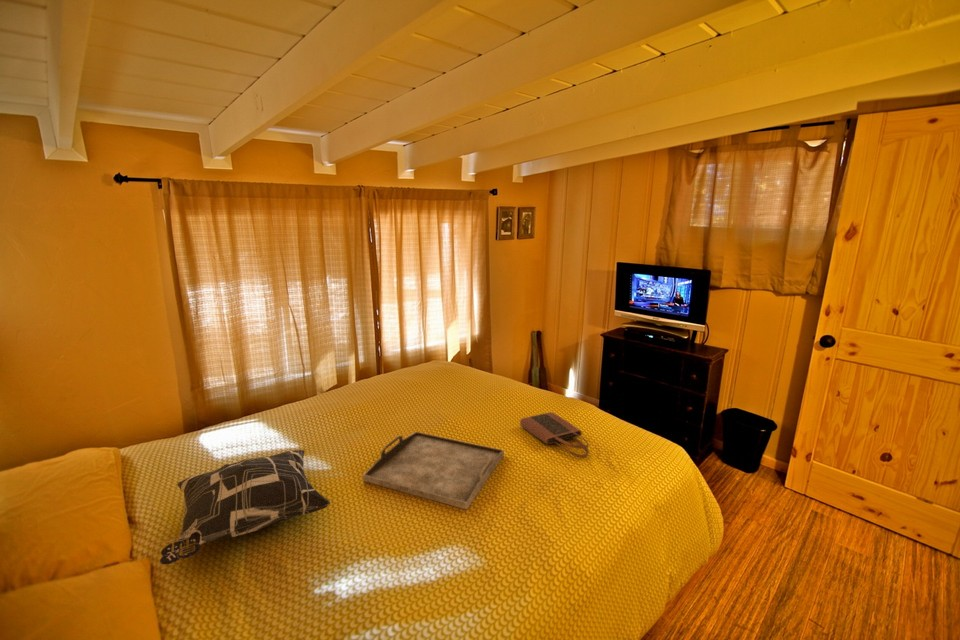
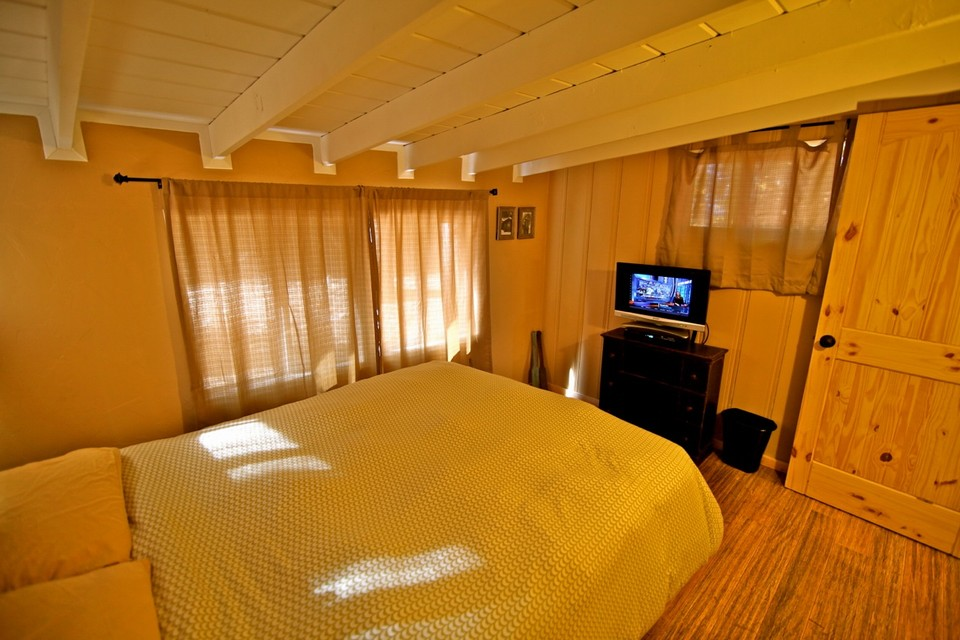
- decorative pillow (247, 495)
- serving tray (437, 459)
- tote bag (558, 432)
